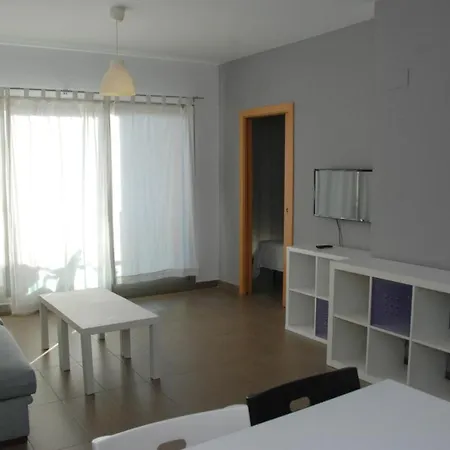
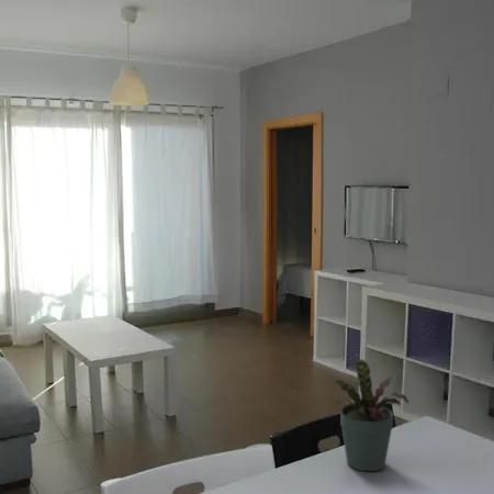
+ potted plant (370, 411)
